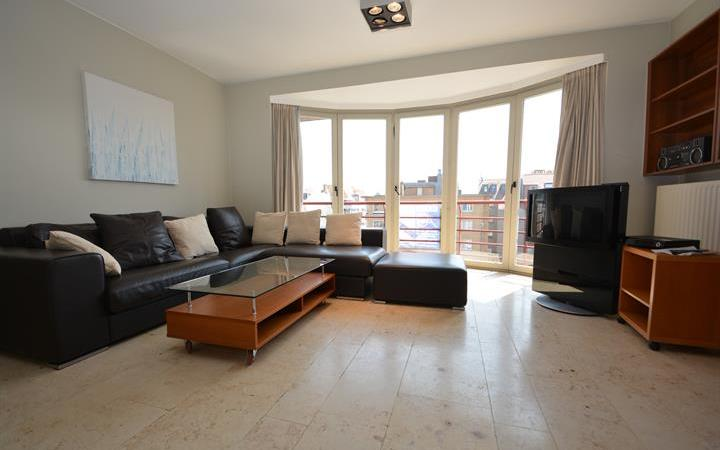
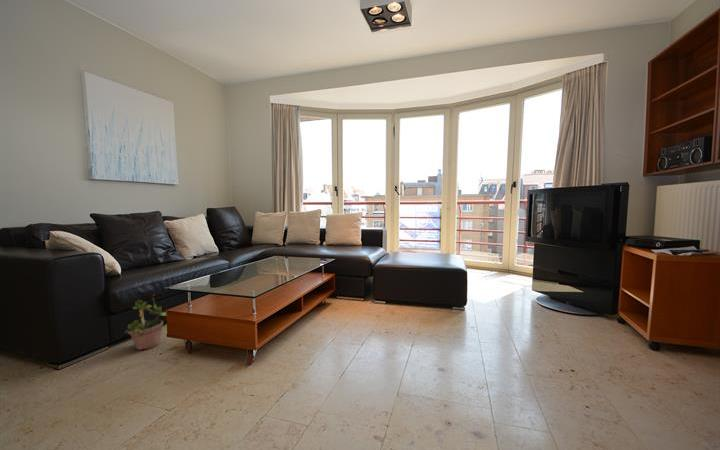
+ potted plant (144, 320)
